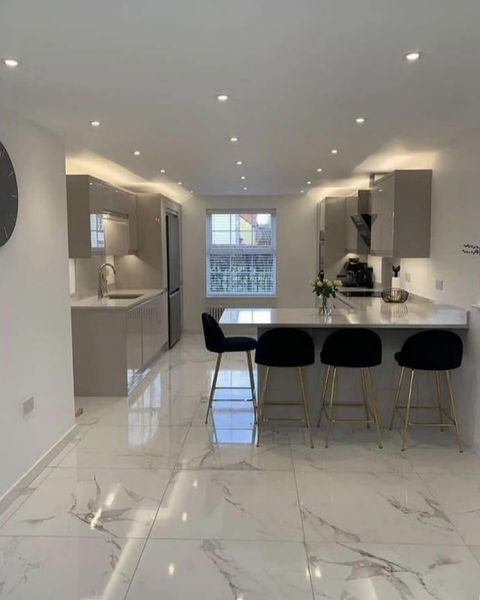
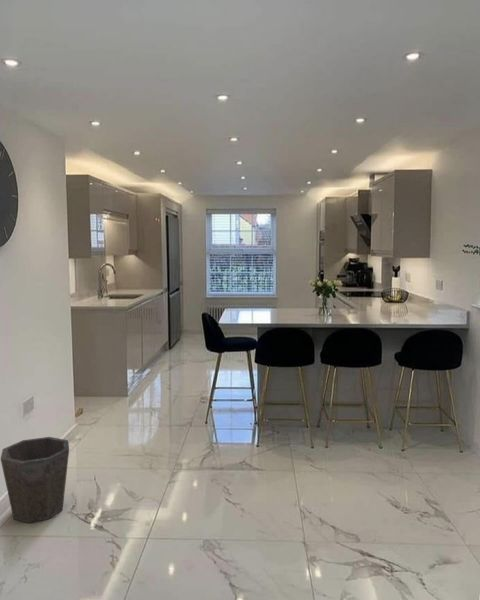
+ waste bin (37, 479)
